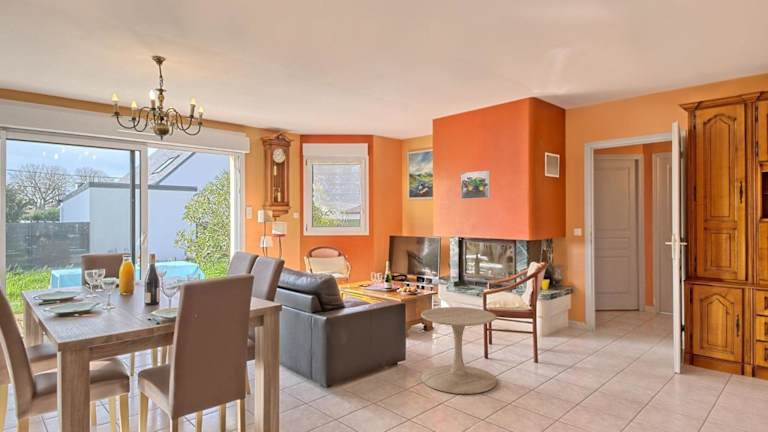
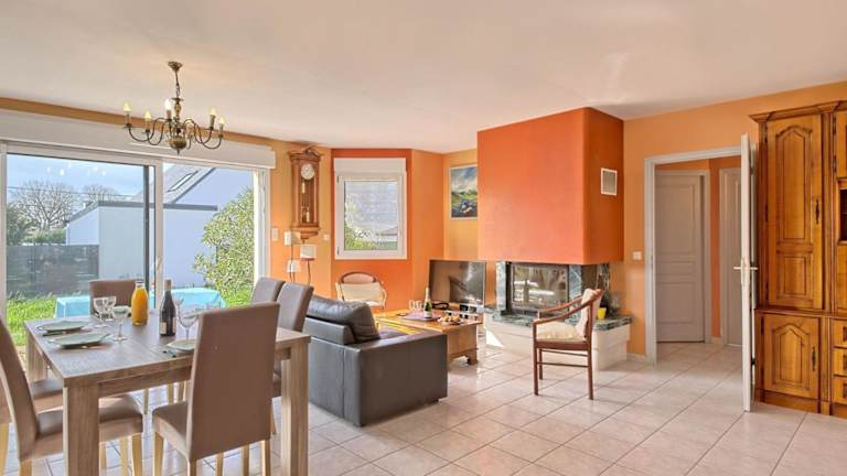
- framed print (475, 185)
- side table (458, 346)
